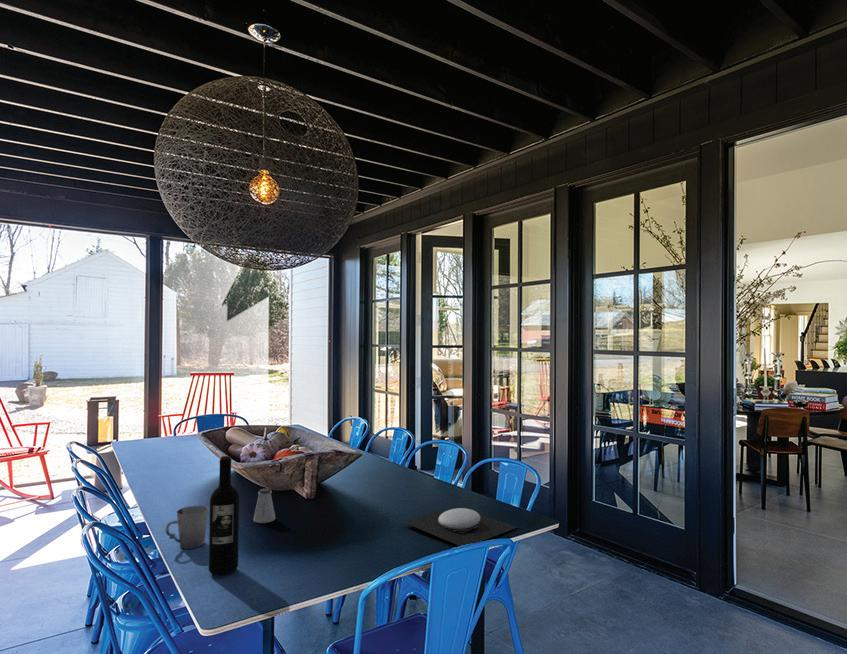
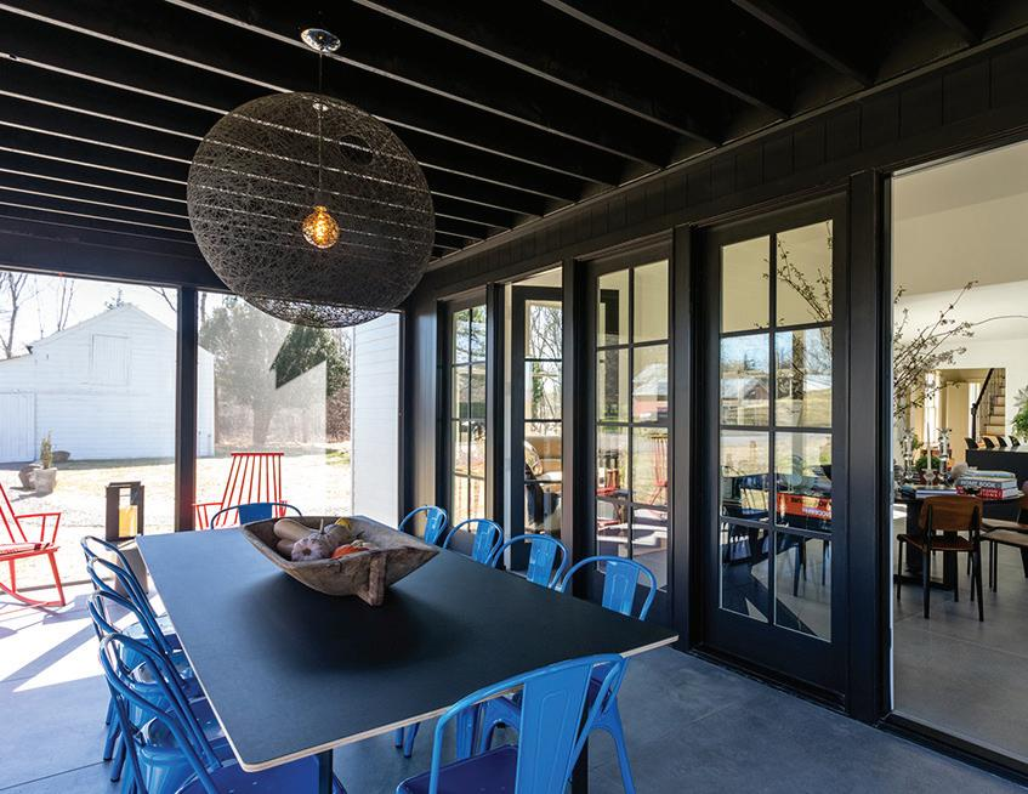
- plate (460, 519)
- cup (186, 528)
- saltshaker (264, 504)
- wine bottle (224, 513)
